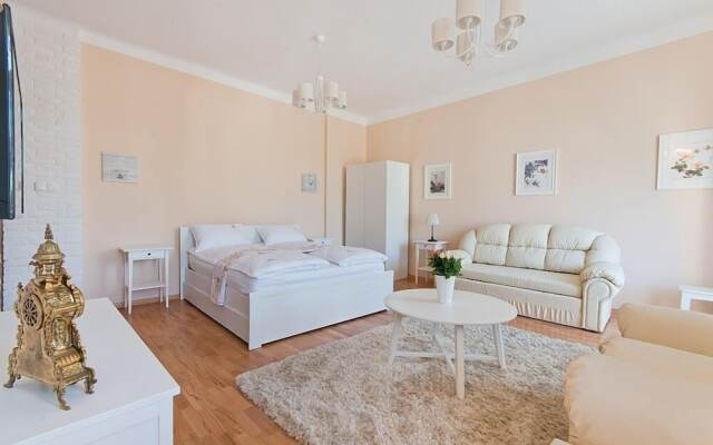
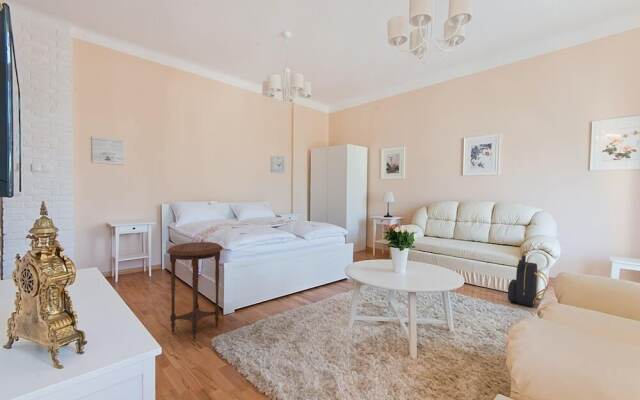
+ backpack (528, 280)
+ side table (195, 288)
